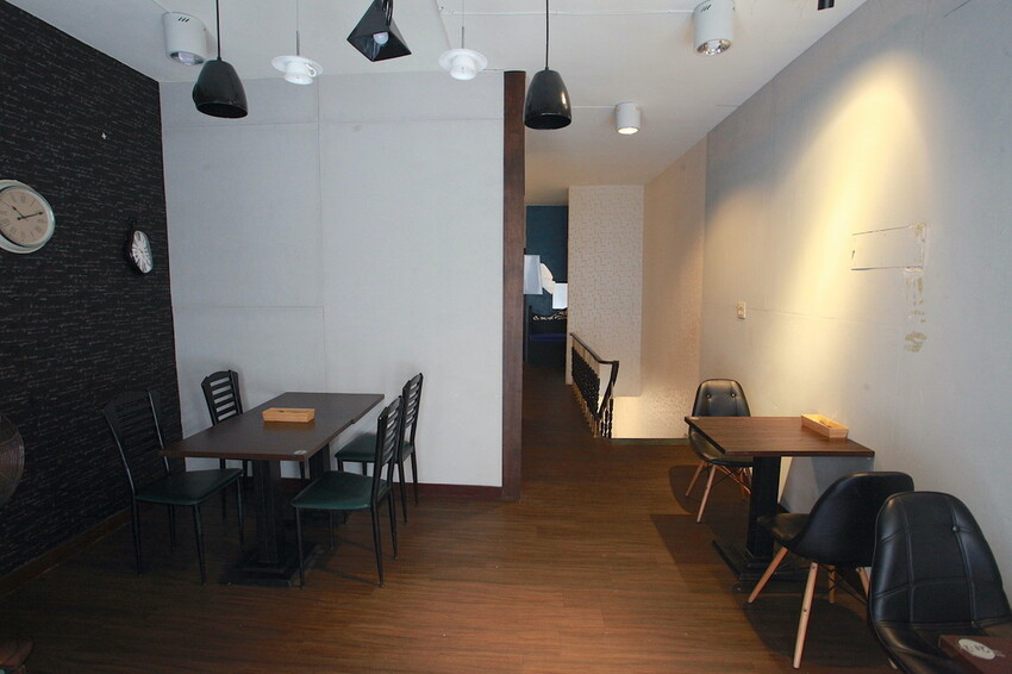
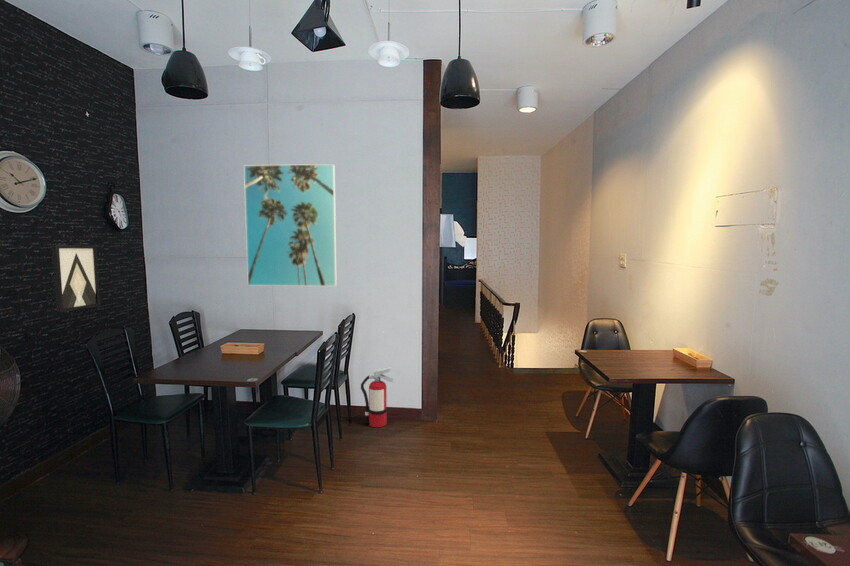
+ fire extinguisher (376, 395)
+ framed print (290, 226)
+ wall art (77, 277)
